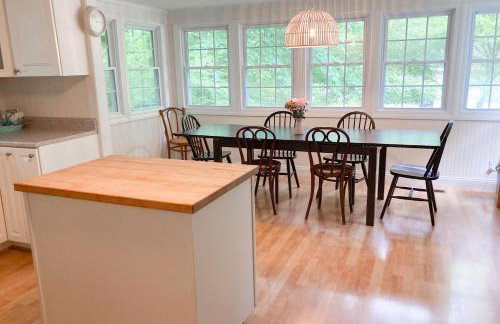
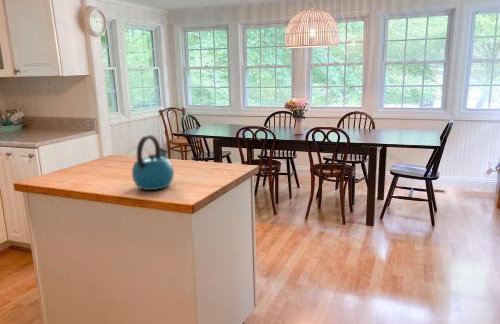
+ kettle (153, 160)
